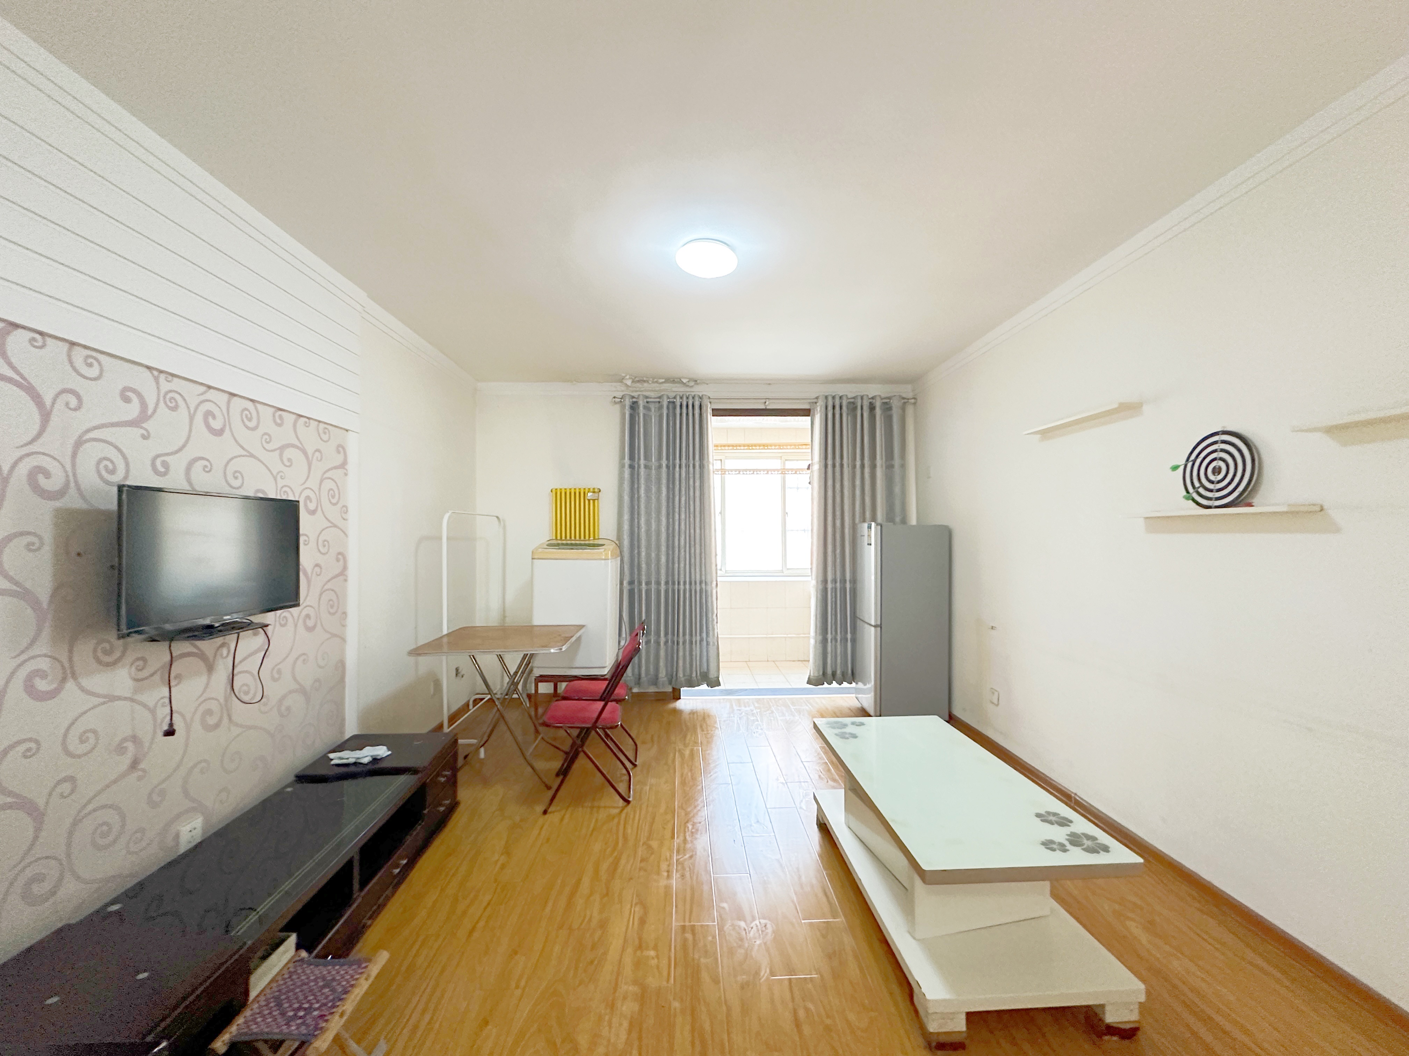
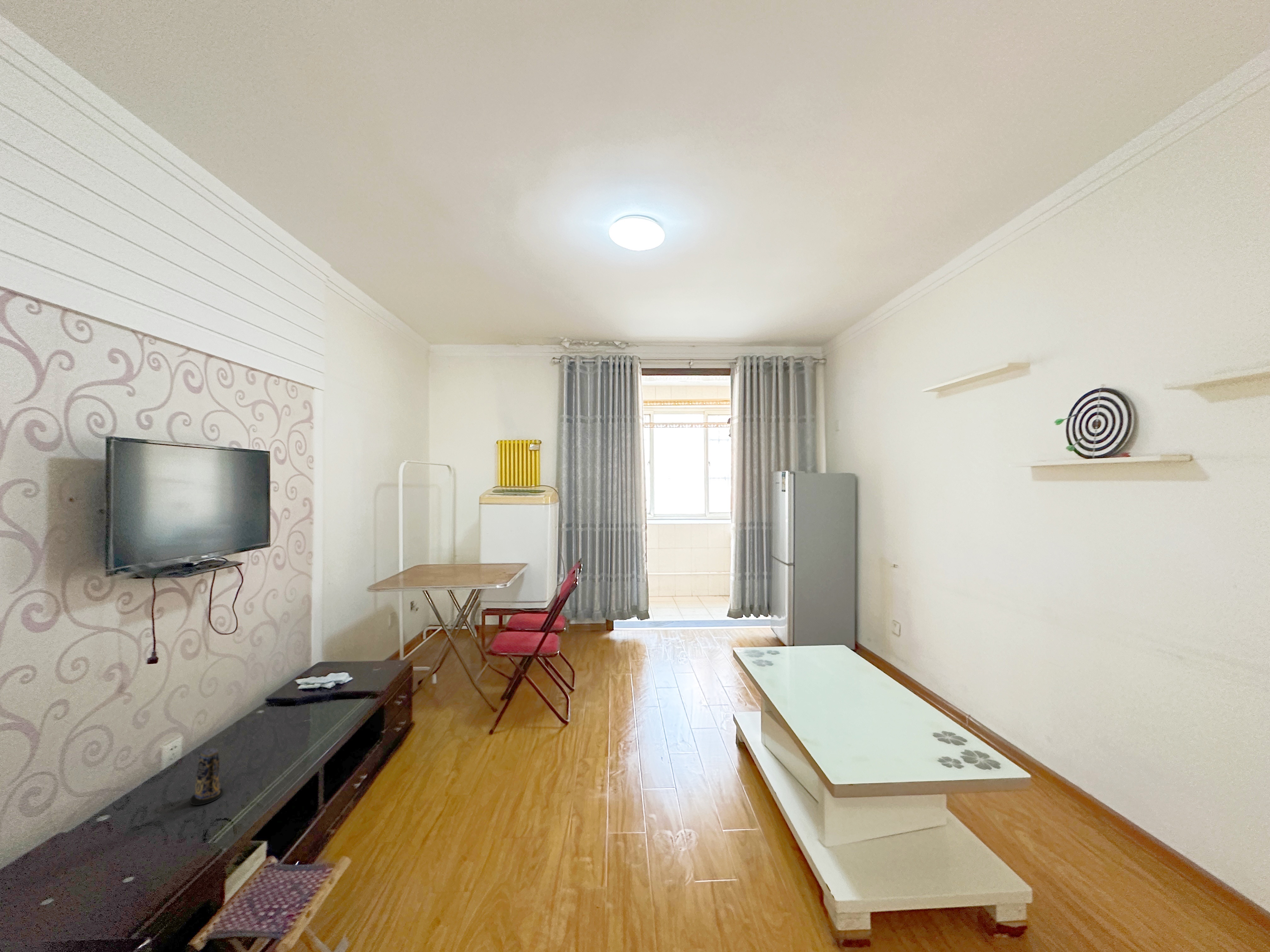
+ candle (207, 774)
